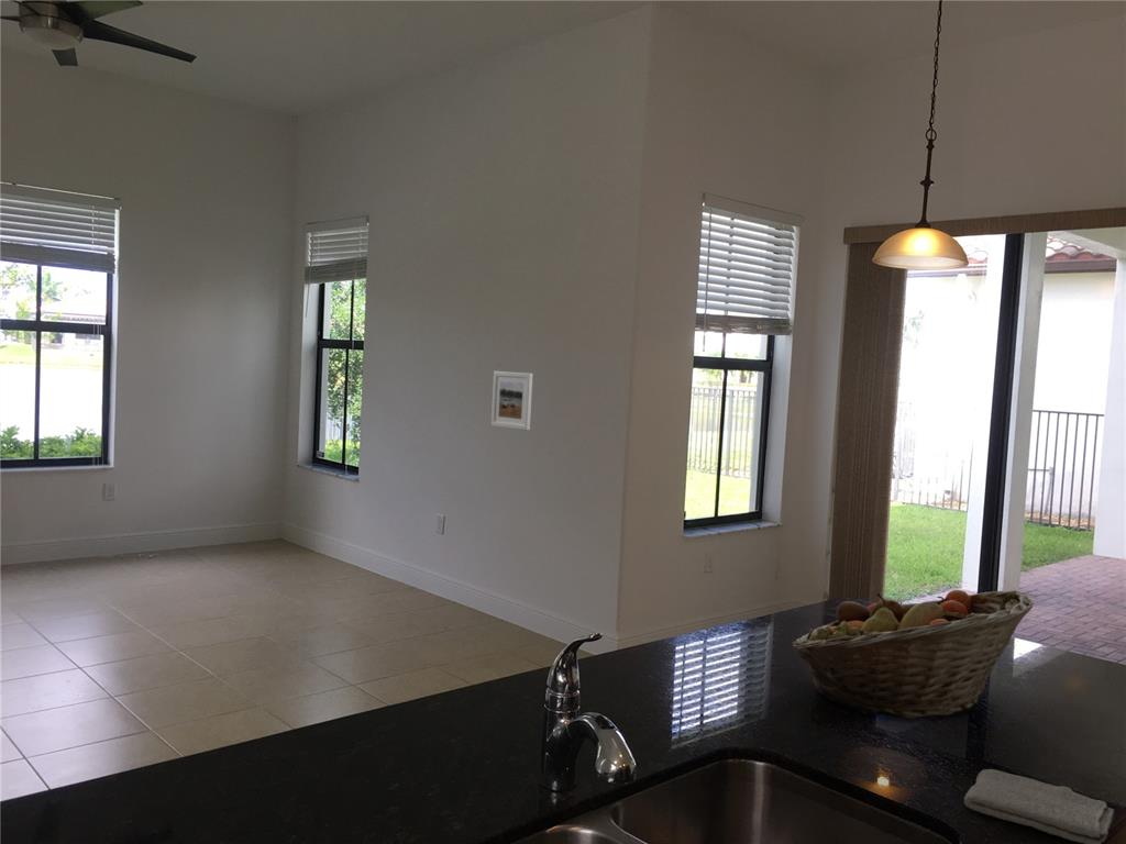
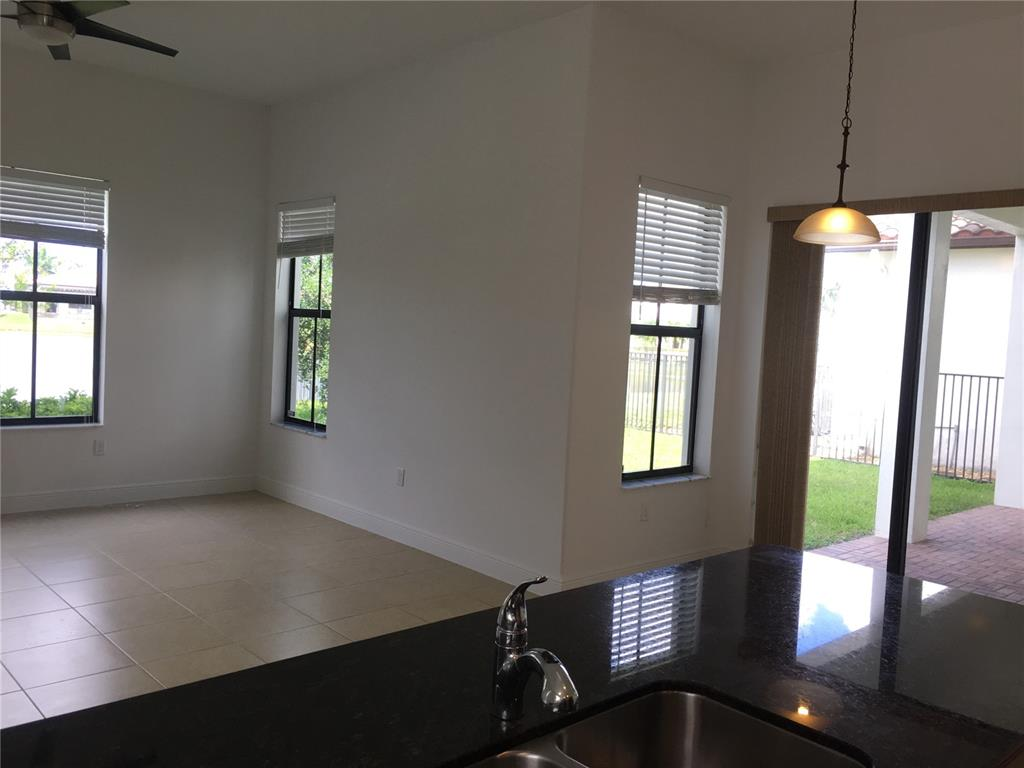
- fruit basket (910, 640)
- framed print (511, 400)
- washcloth (1038, 804)
